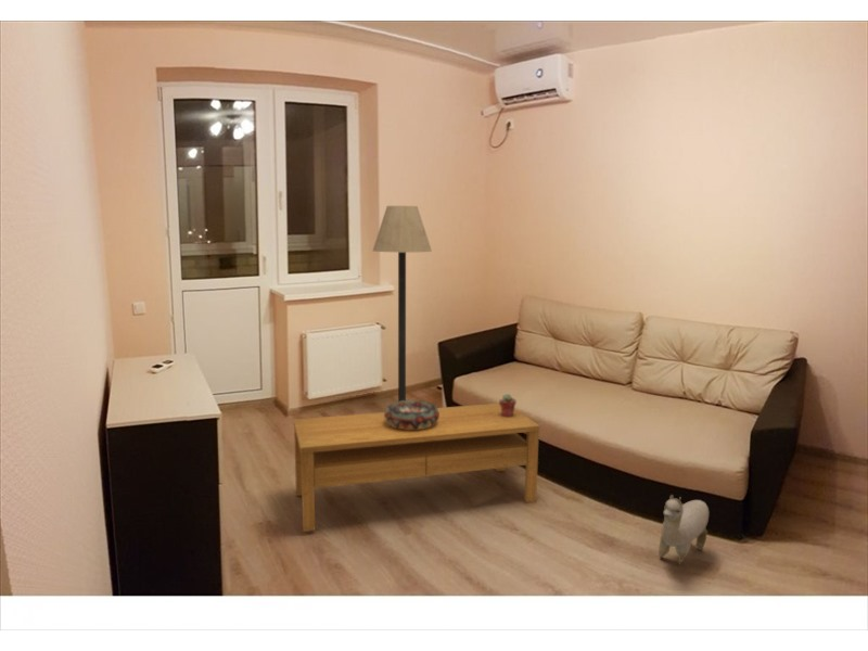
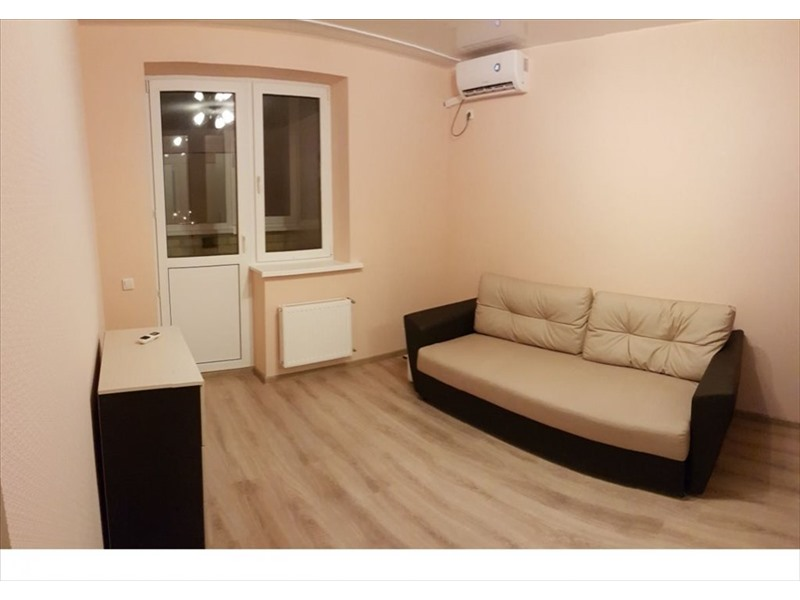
- decorative bowl (411, 414)
- floor lamp (401, 317)
- coffee table (414, 460)
- potted succulent (507, 404)
- plush toy (679, 522)
